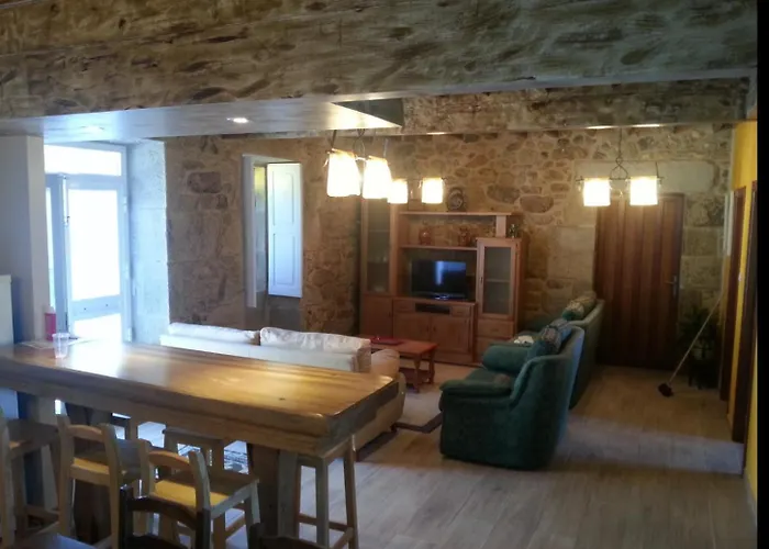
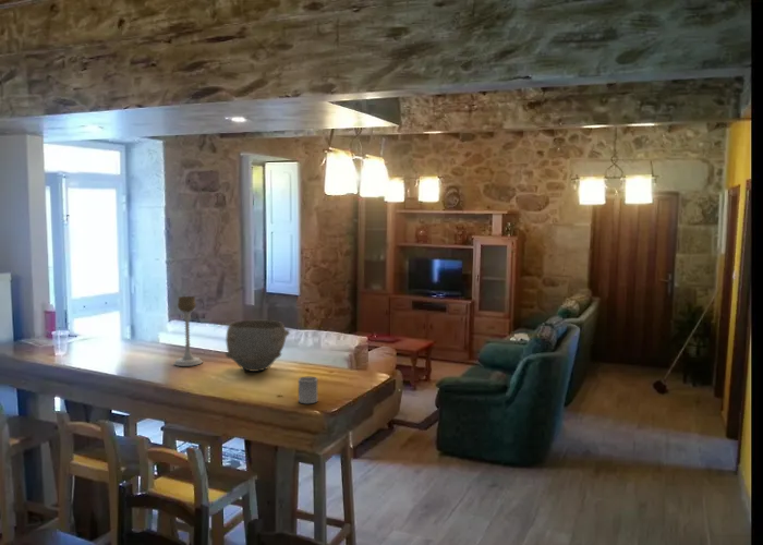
+ cup (310, 388)
+ bowl (255, 346)
+ candle holder (186, 329)
